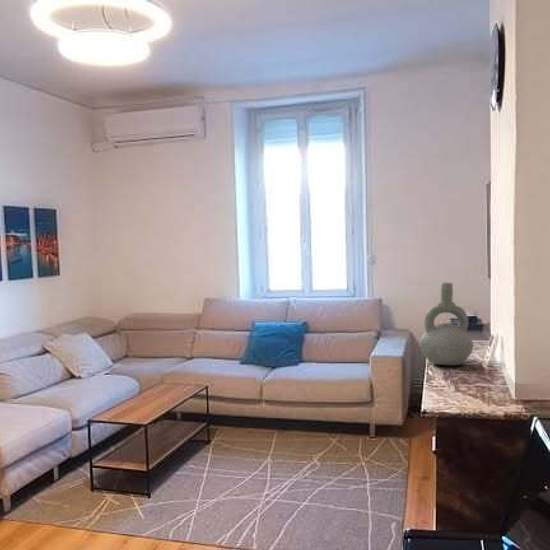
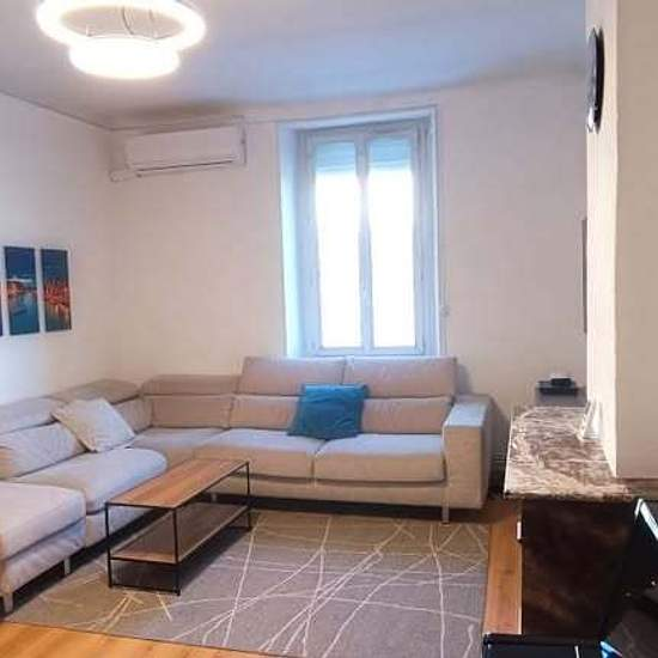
- decorative vase (445, 323)
